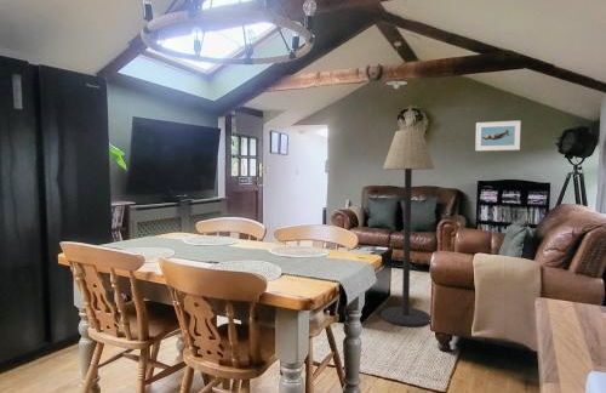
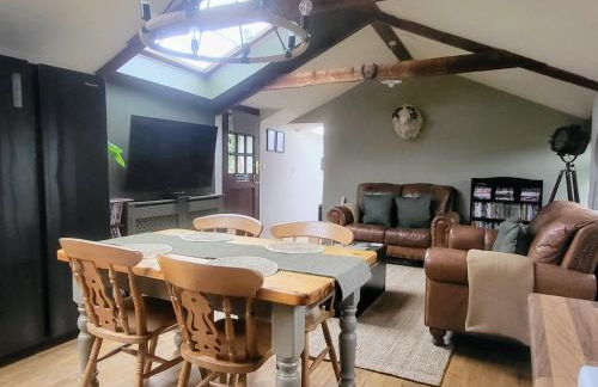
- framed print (497, 136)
- floor lamp (407, 224)
